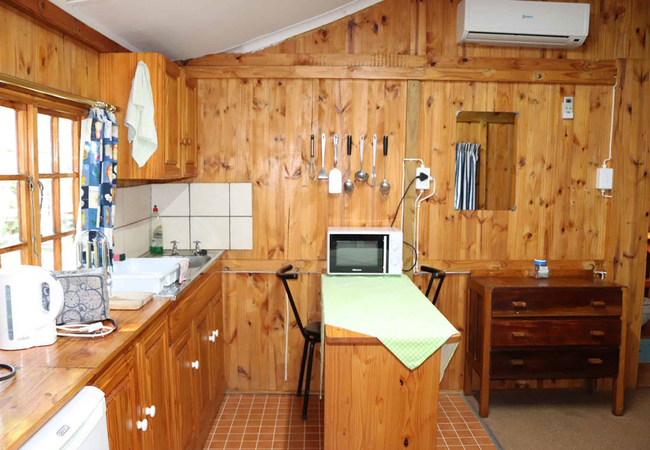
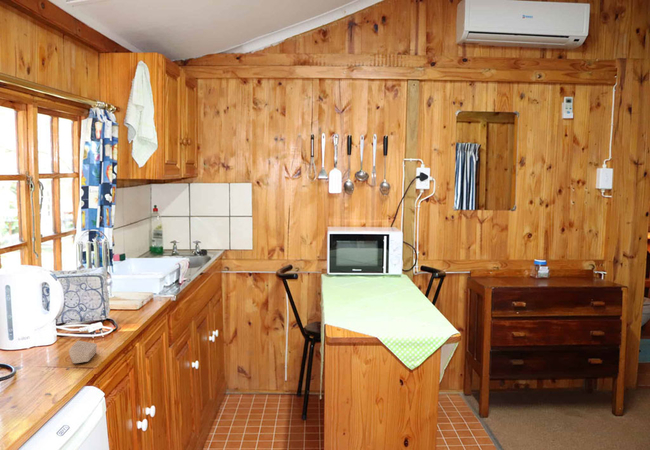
+ soap bar (82, 351)
